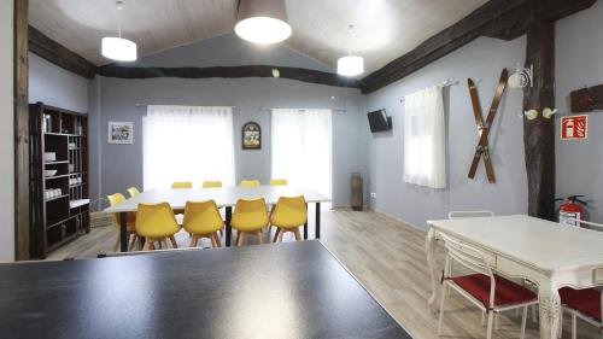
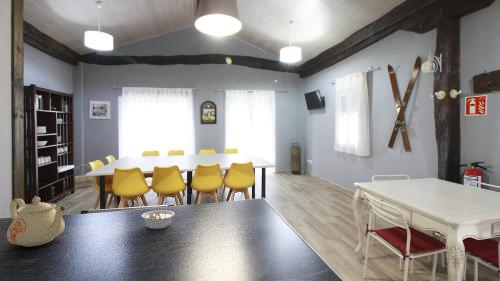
+ teapot (37, 218)
+ legume (159, 218)
